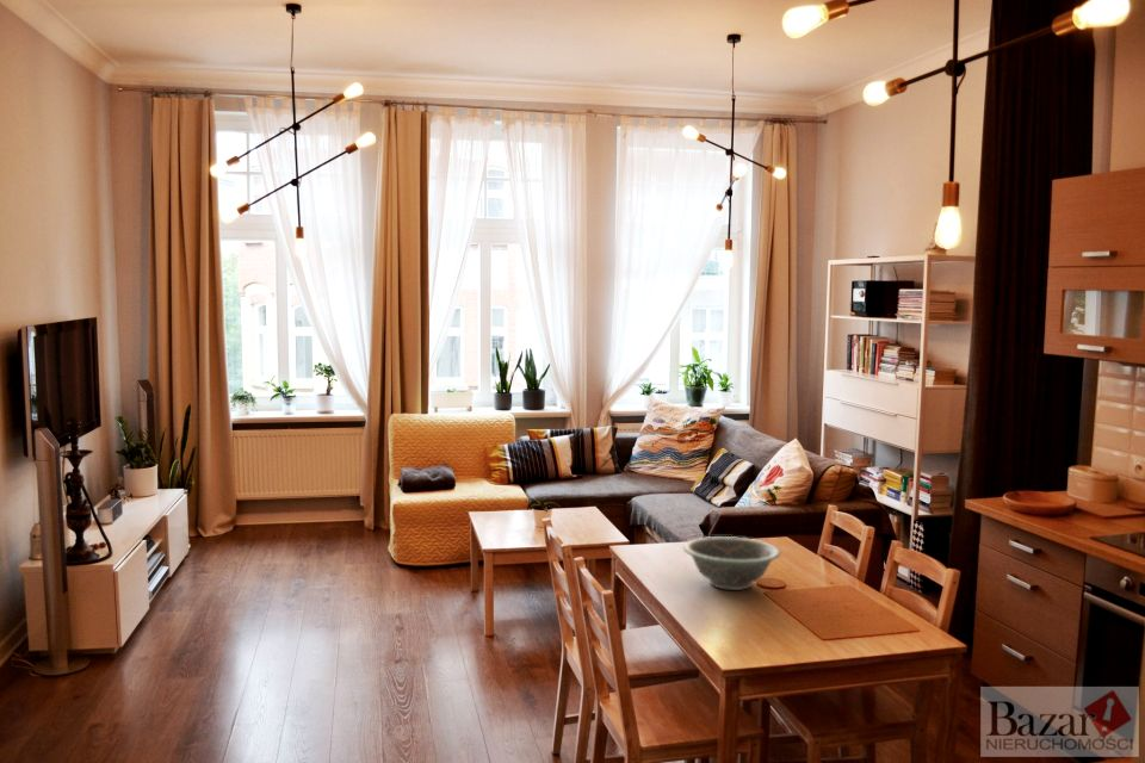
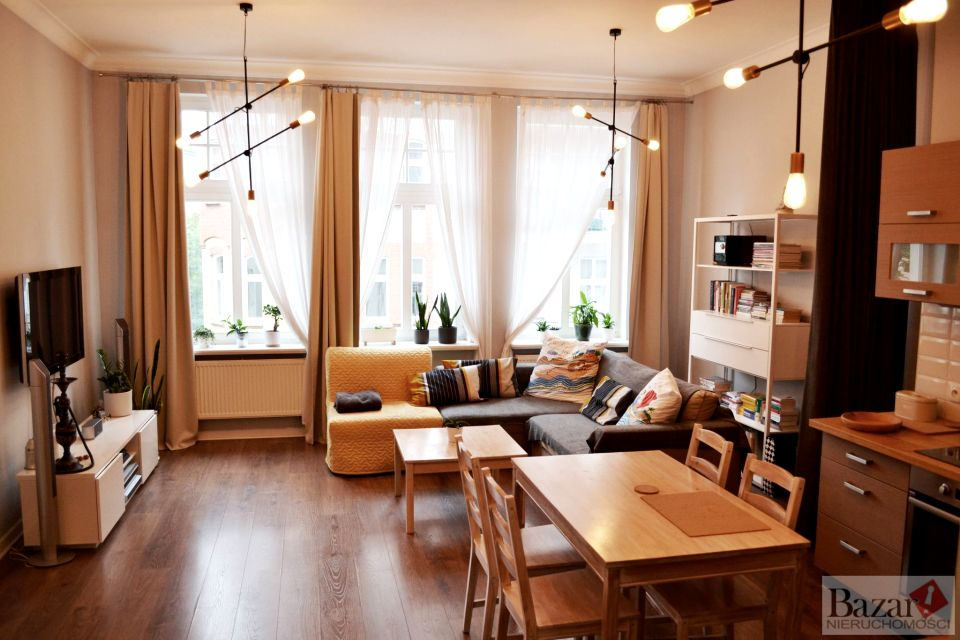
- decorative bowl (730, 565)
